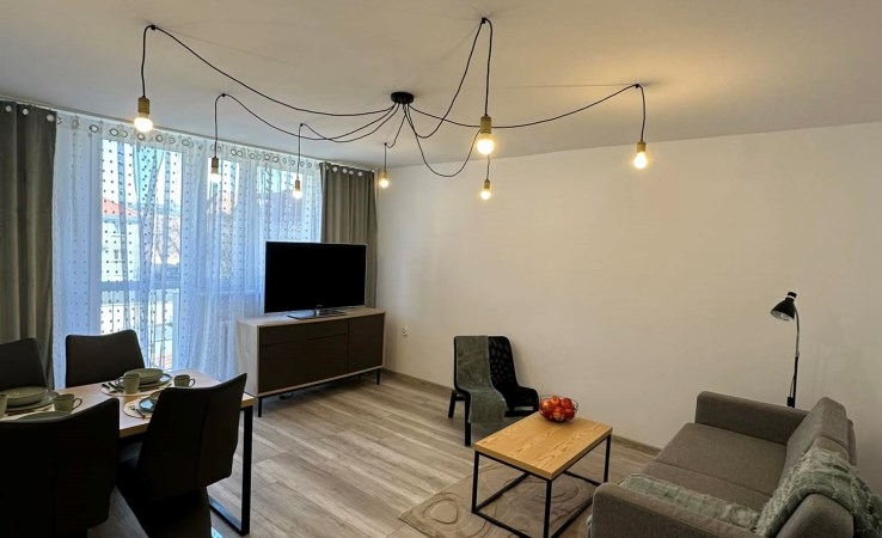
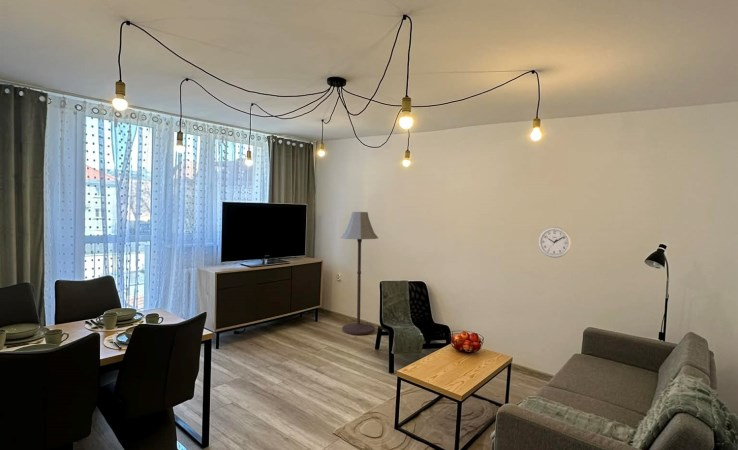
+ wall clock (554, 242)
+ floor lamp (359, 271)
